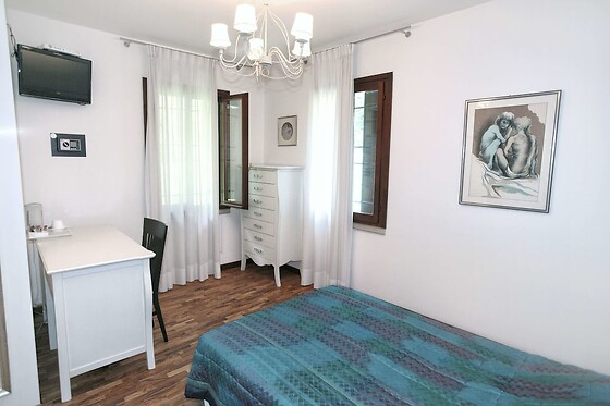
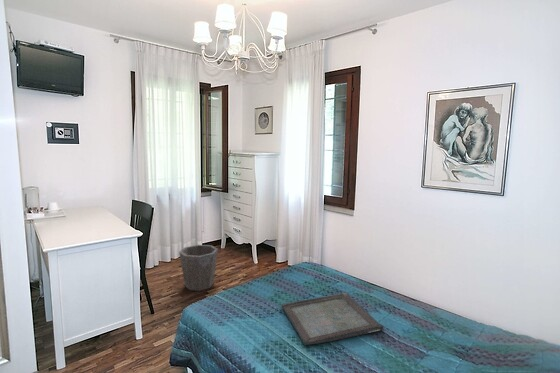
+ serving tray (328, 315)
+ waste bin (199, 267)
